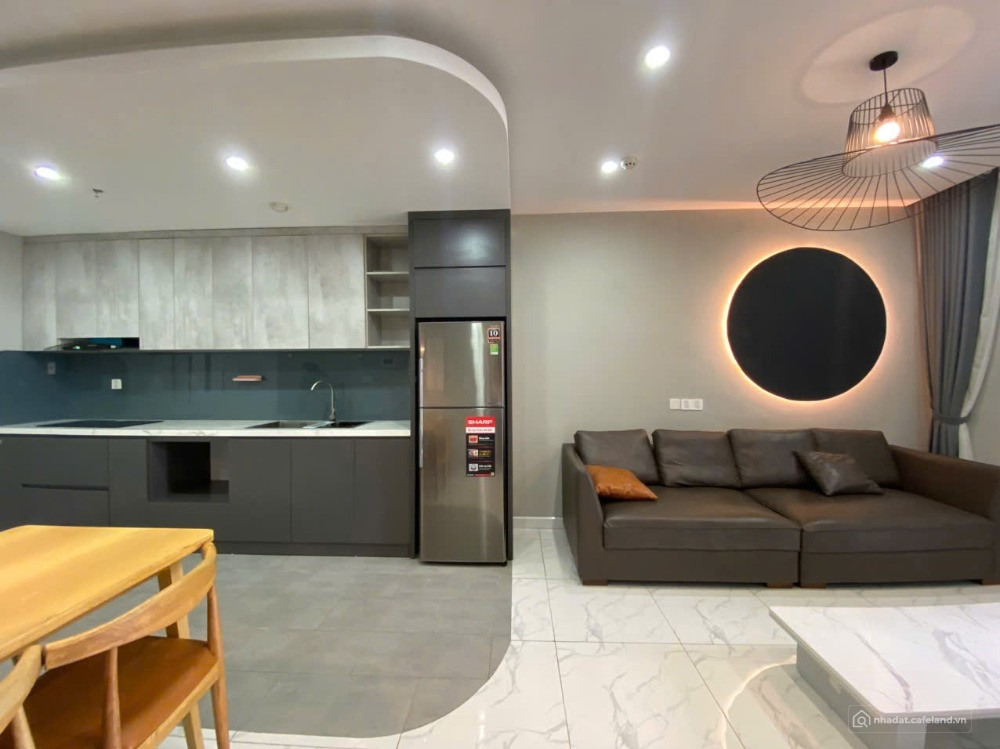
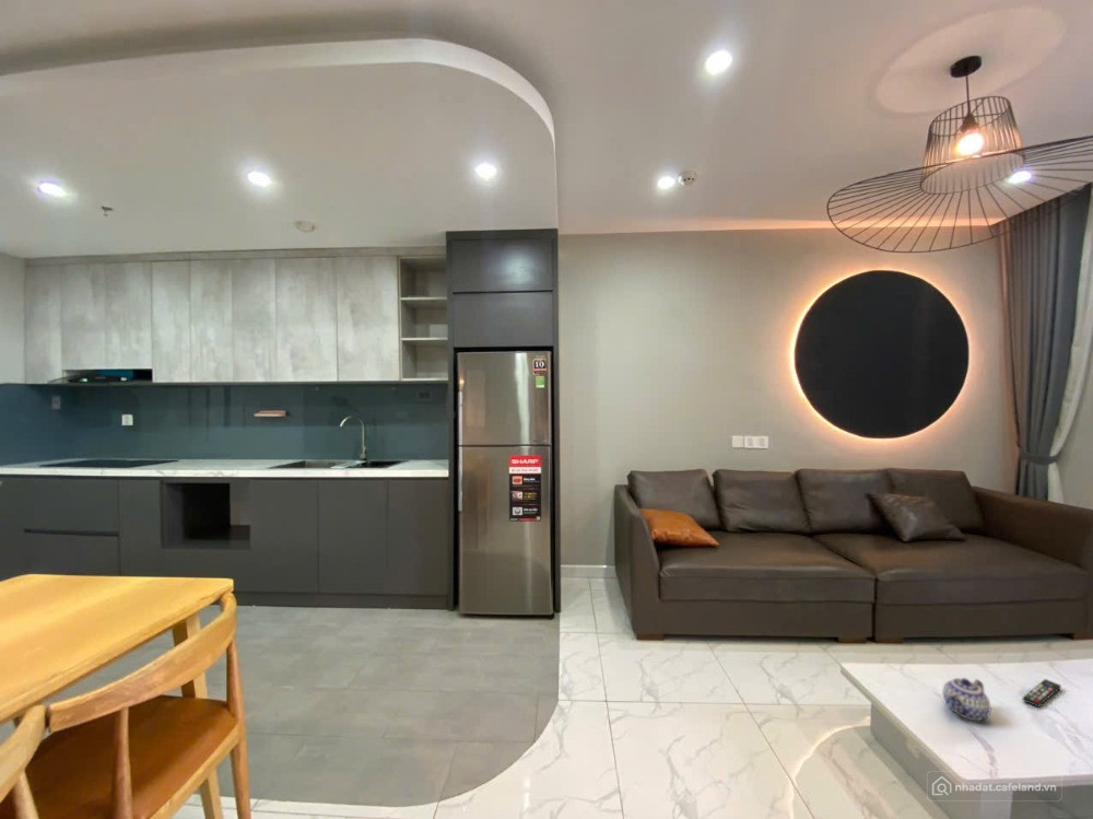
+ teapot (965, 695)
+ remote control (1042, 692)
